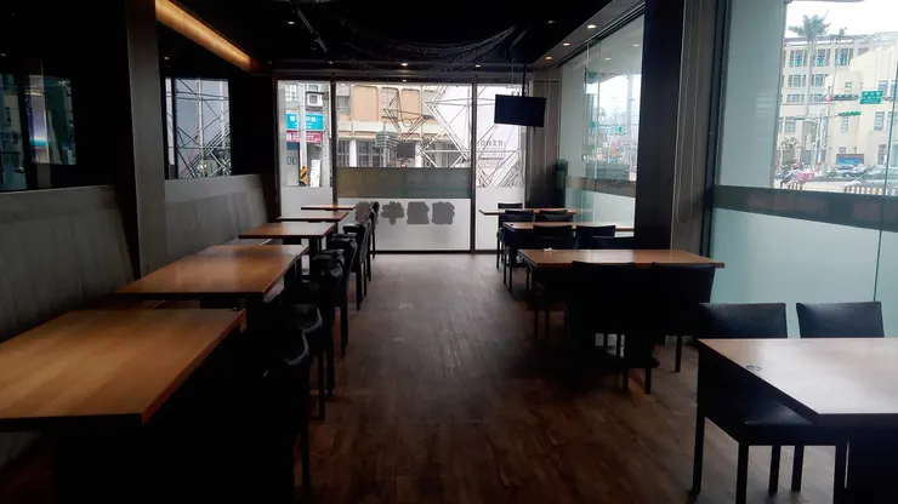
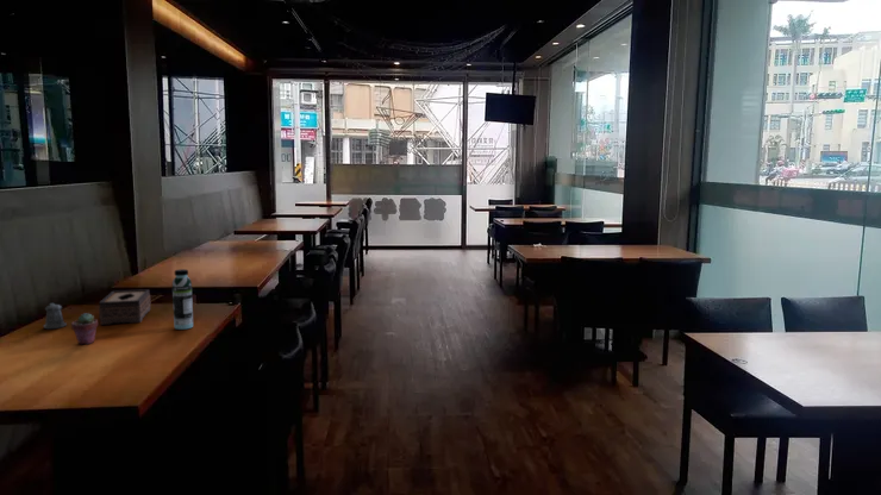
+ tissue box (125, 306)
+ pepper shaker (54, 315)
+ potted succulent (85, 327)
+ water bottle (182, 299)
